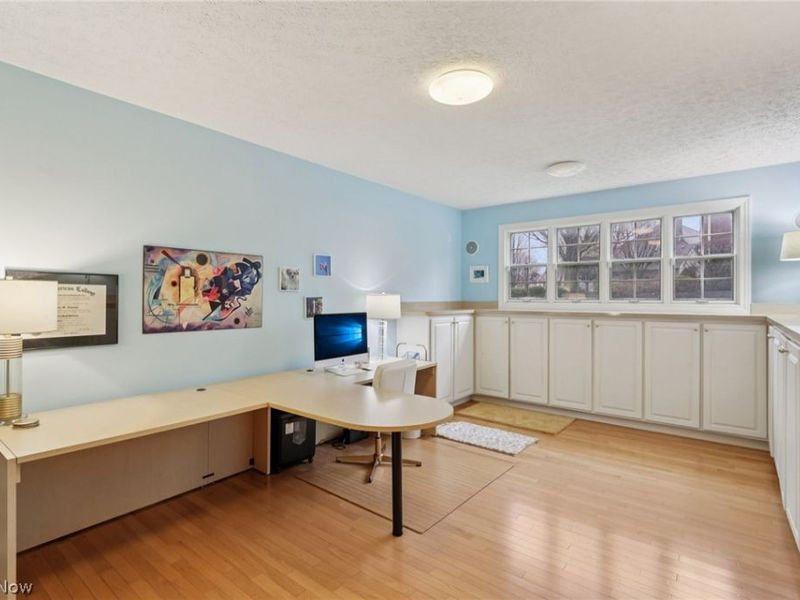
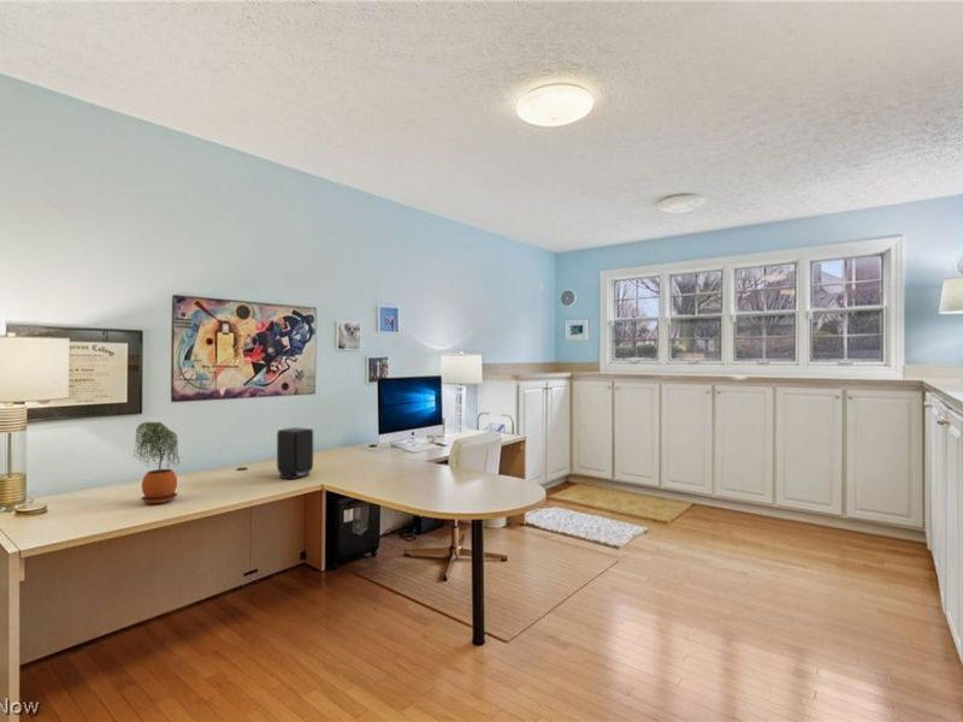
+ potted plant (156, 462)
+ speaker (295, 452)
